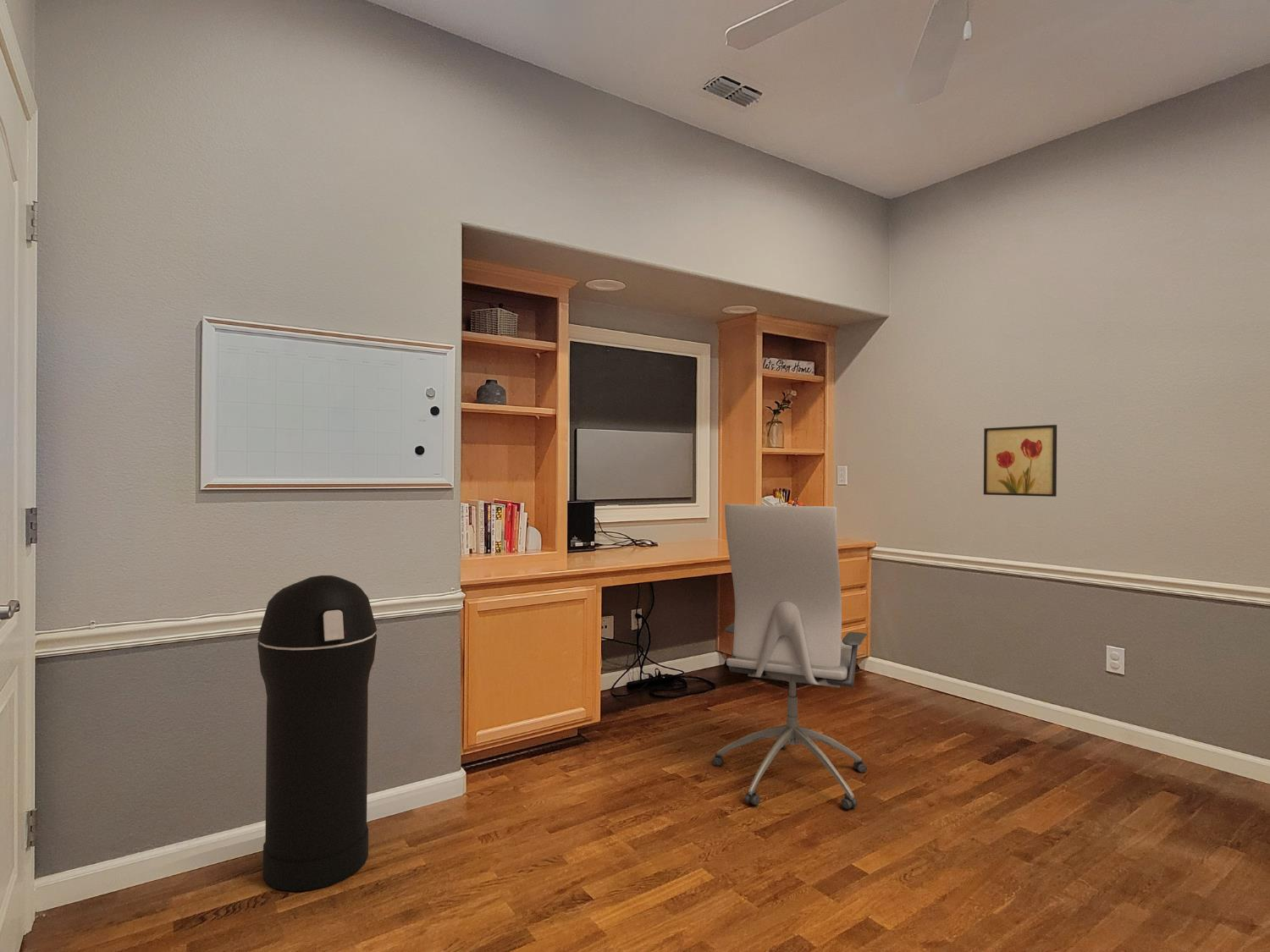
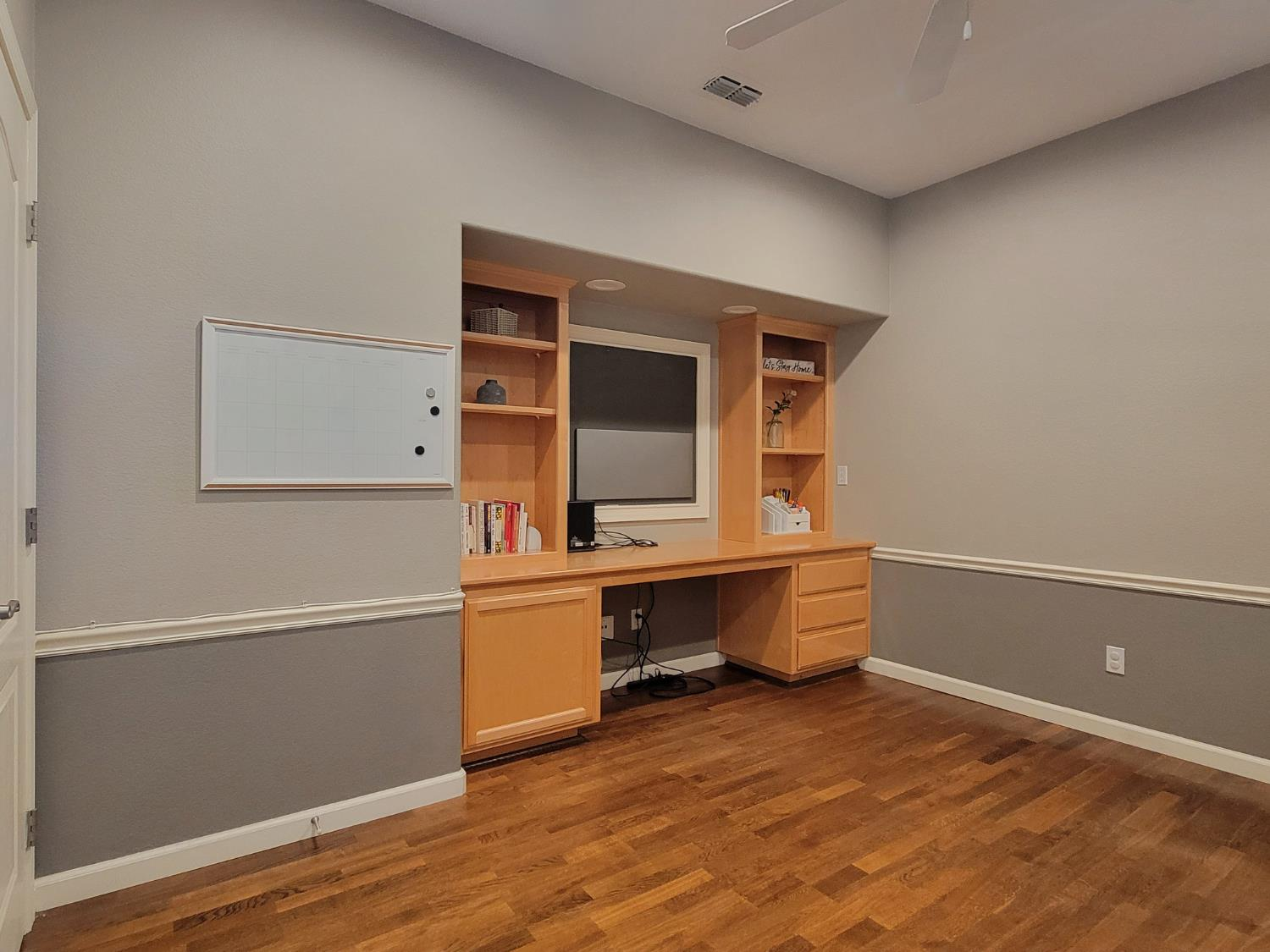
- wall art (1019, 460)
- trash can (318, 719)
- office chair (792, 640)
